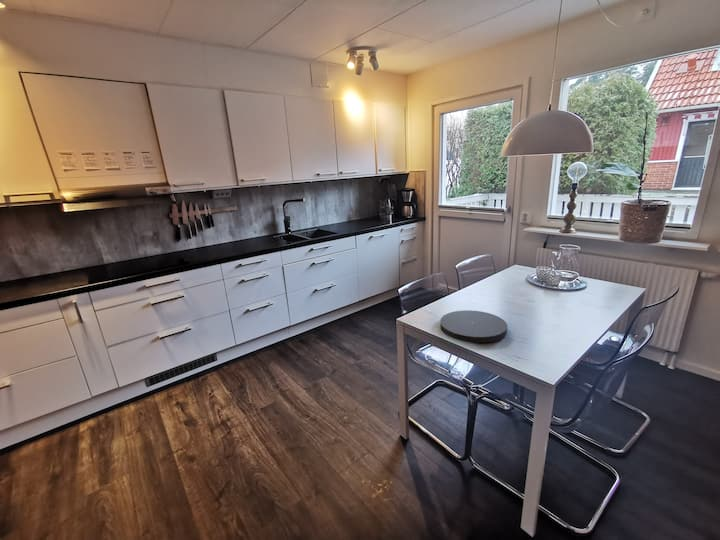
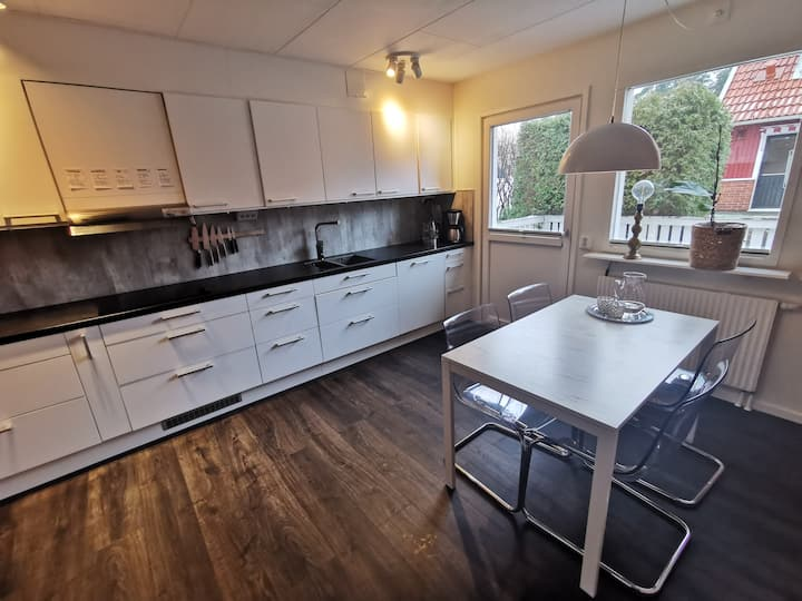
- plate (472, 325)
